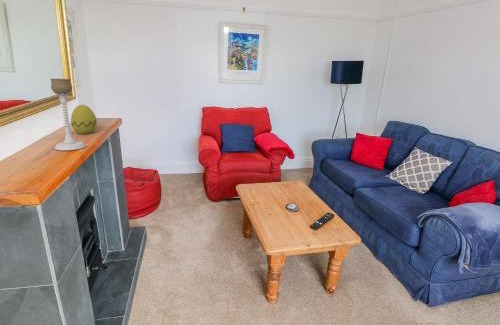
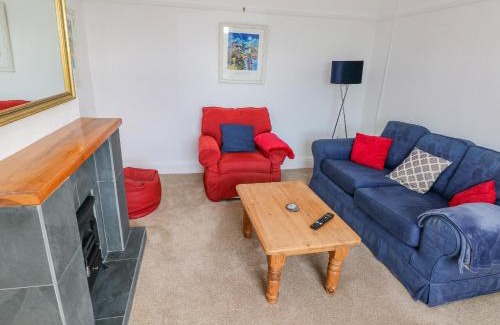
- decorative egg (83, 118)
- candle holder (65, 114)
